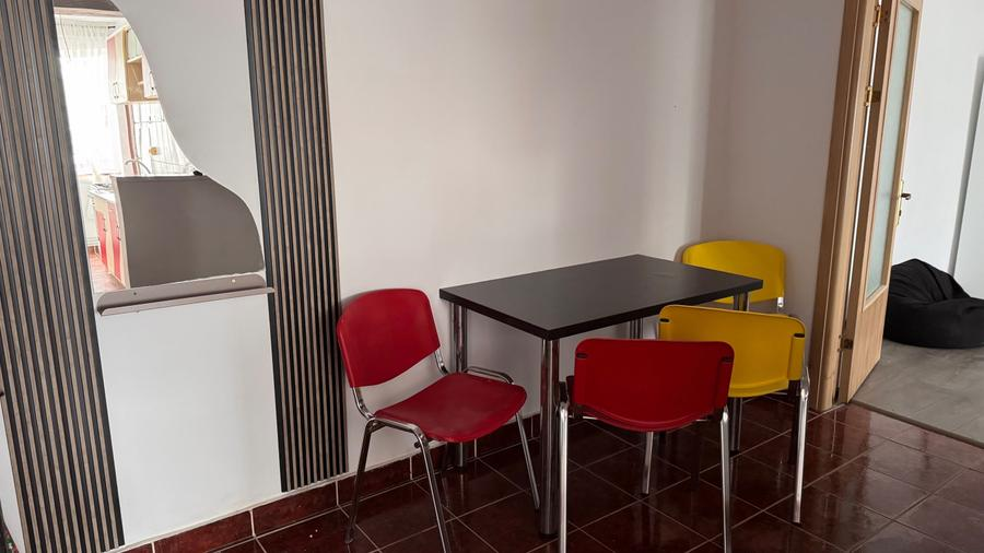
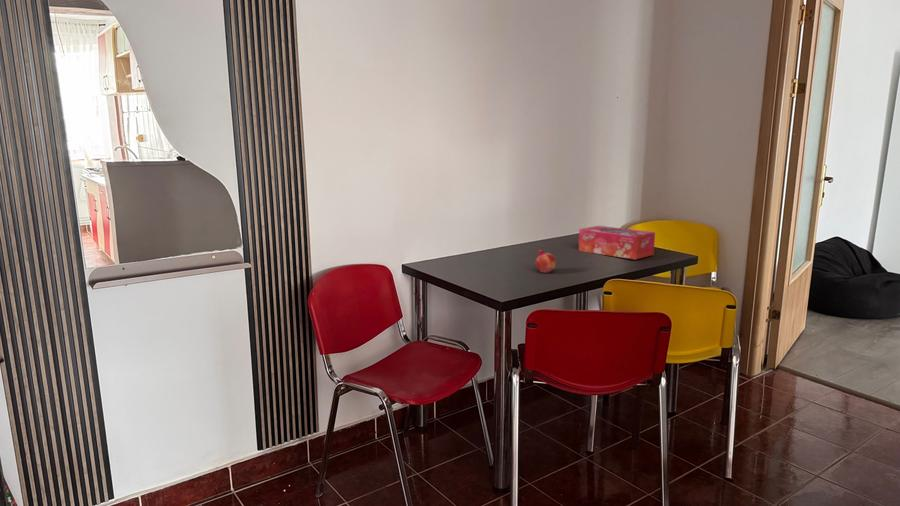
+ tissue box (615, 241)
+ fruit (545, 261)
